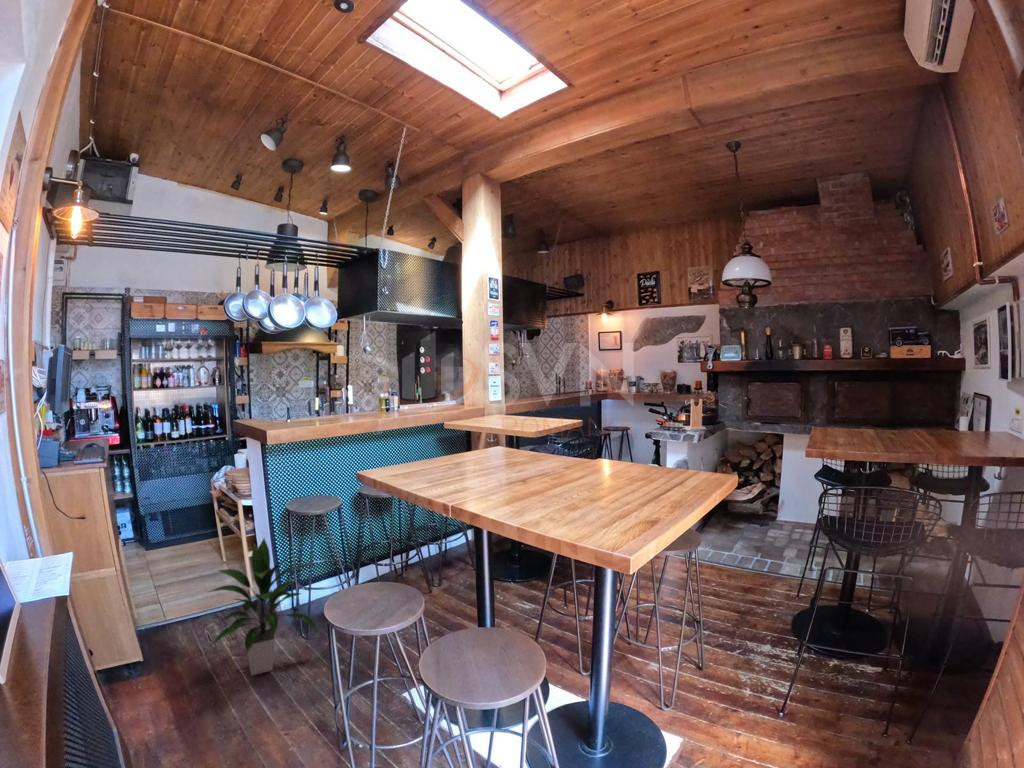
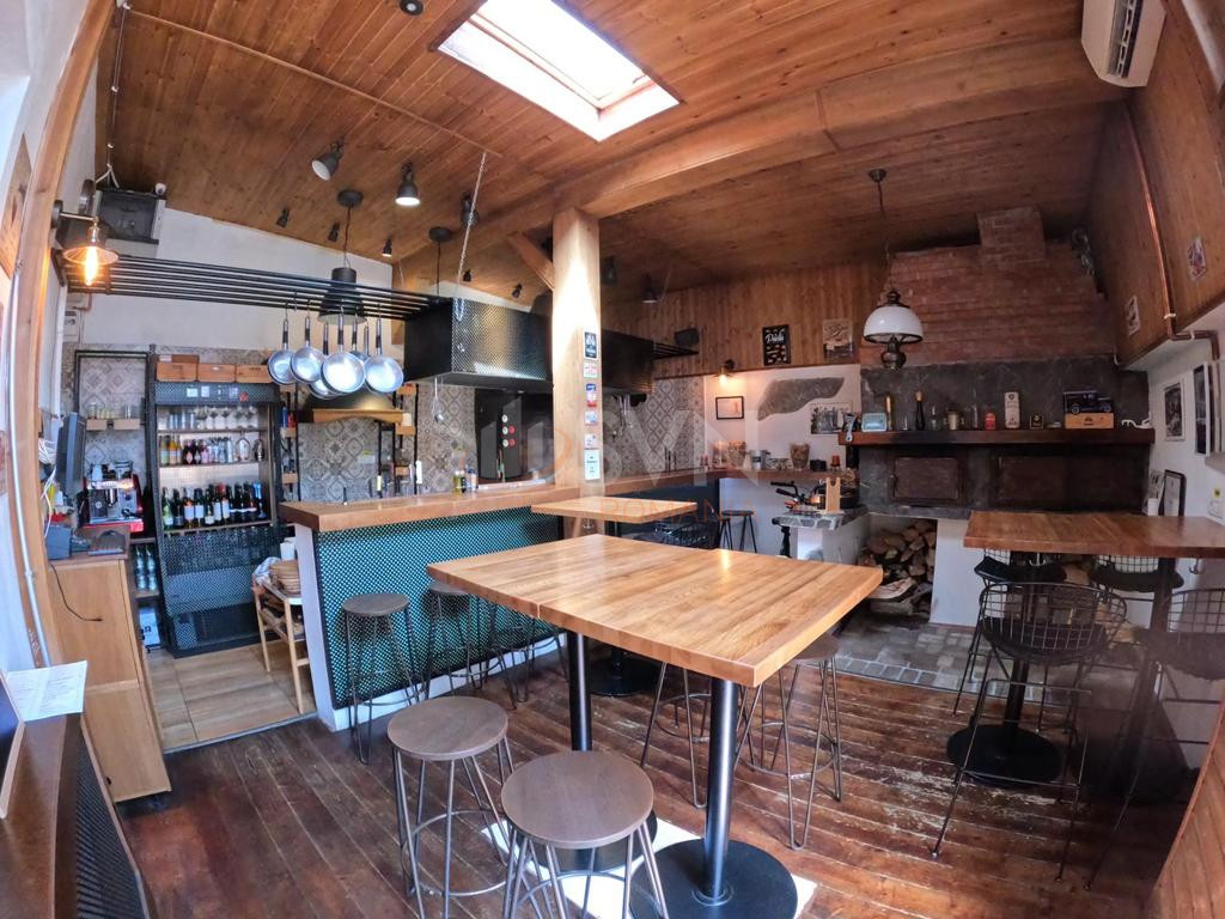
- indoor plant (263, 607)
